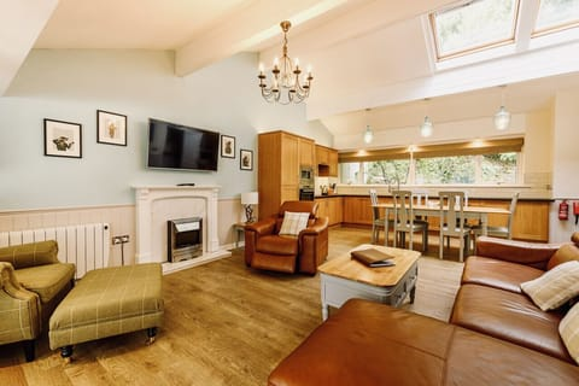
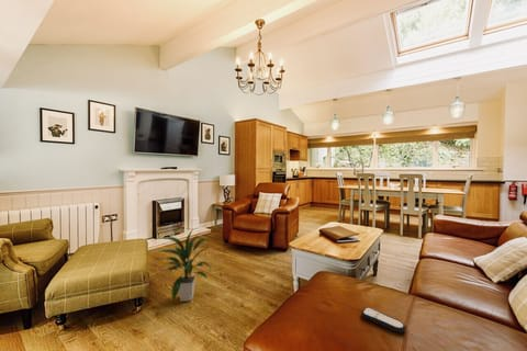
+ indoor plant (184, 264)
+ remote control (382, 319)
